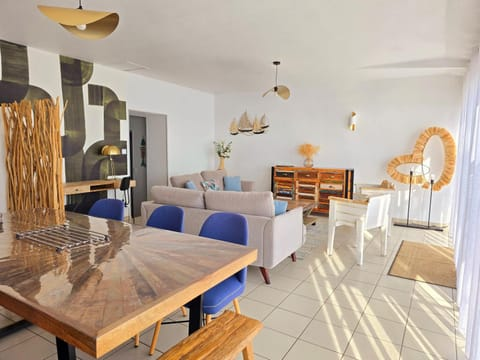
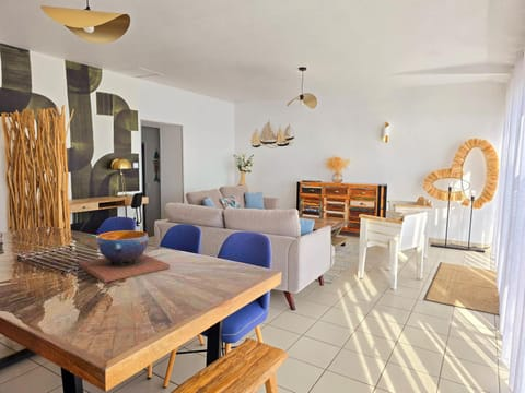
+ decorative bowl (124, 250)
